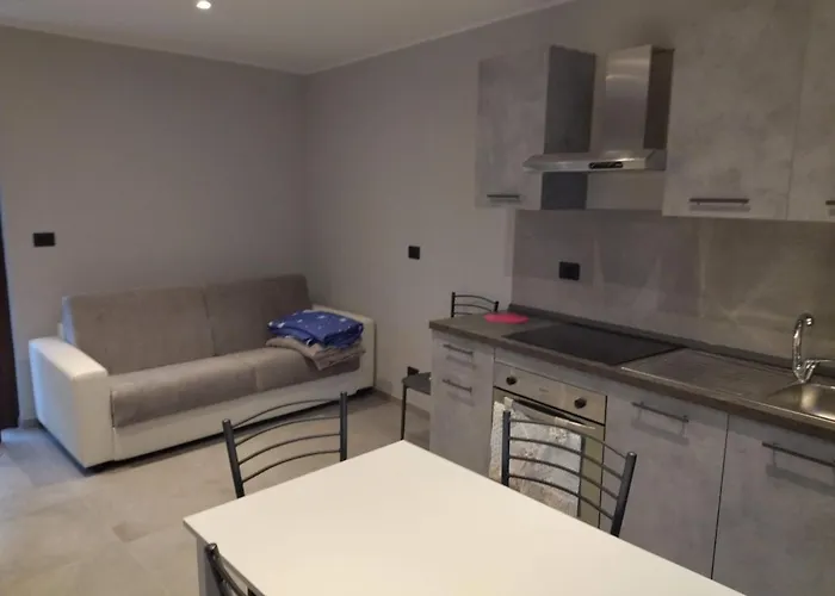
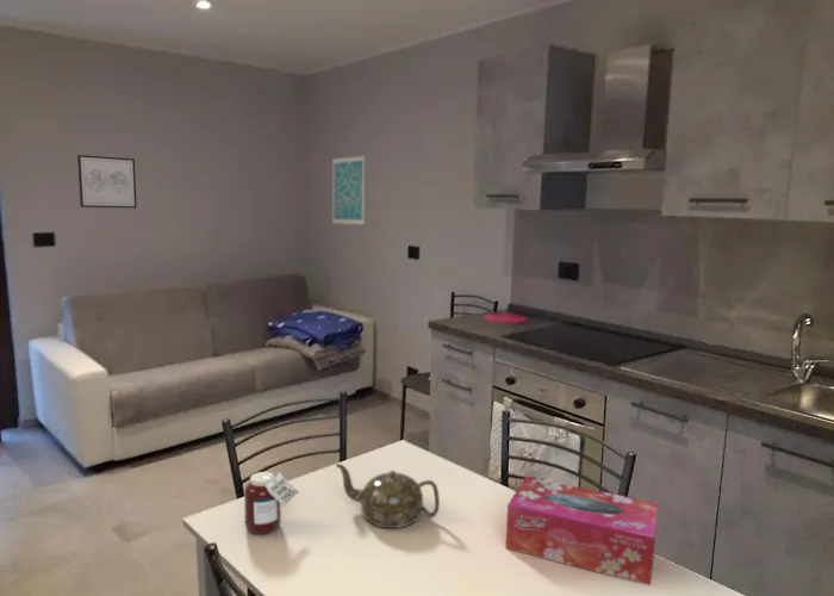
+ wall art (107, 182)
+ tissue box (581, 526)
+ jar (269, 502)
+ teapot (386, 491)
+ wall art (347, 191)
